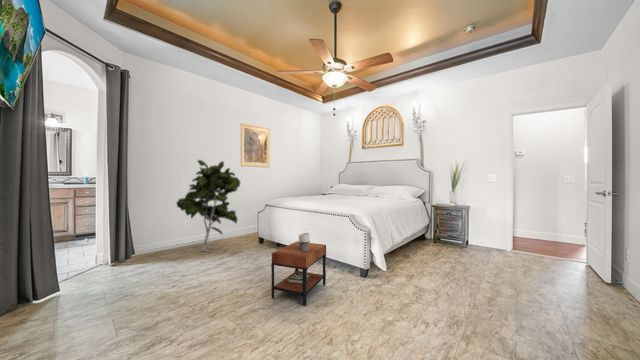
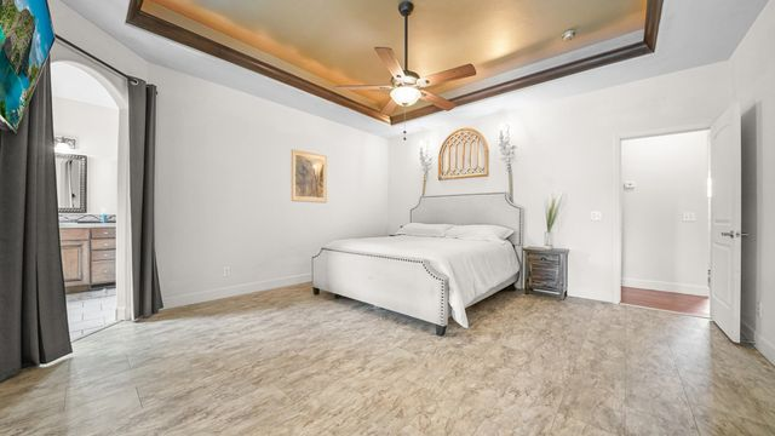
- side table (300, 261)
- indoor plant (207, 205)
